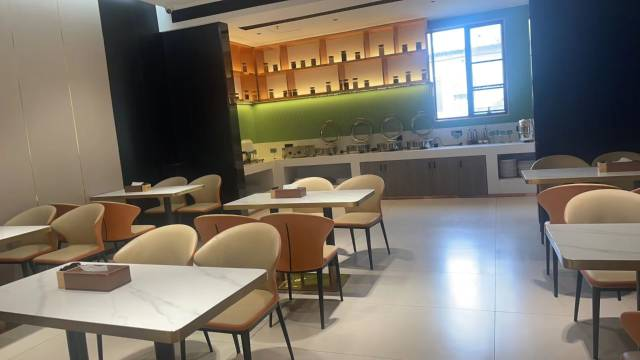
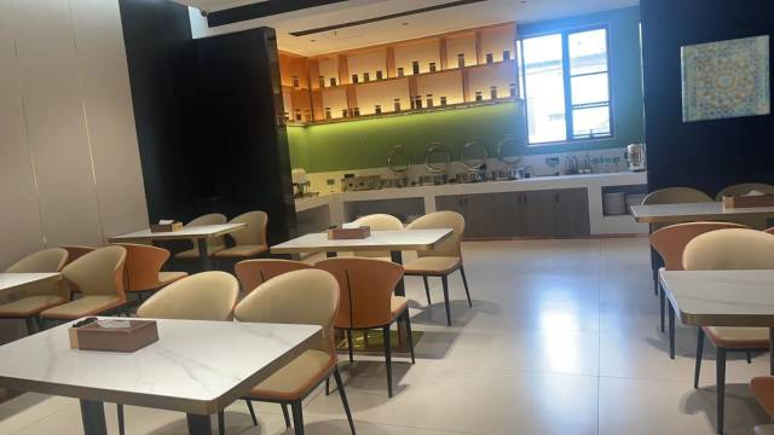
+ wall art (724, 80)
